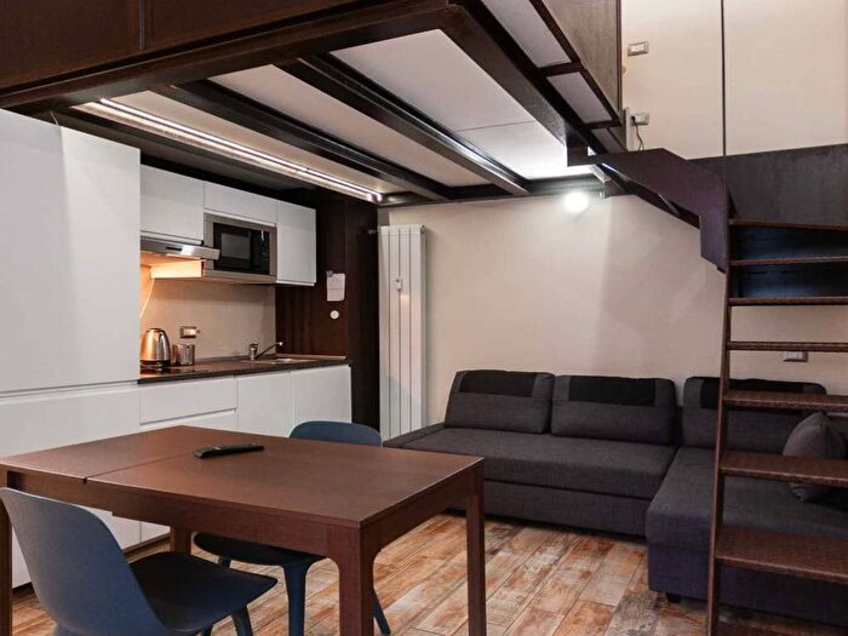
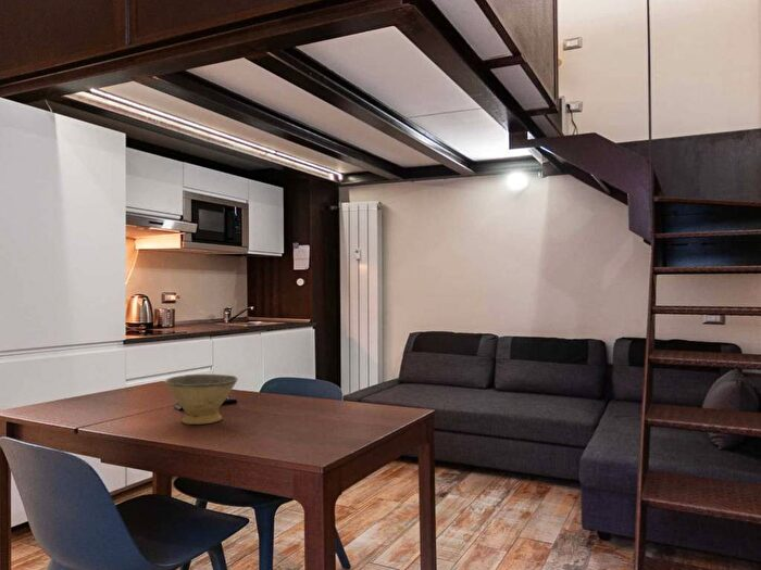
+ bowl (202, 398)
